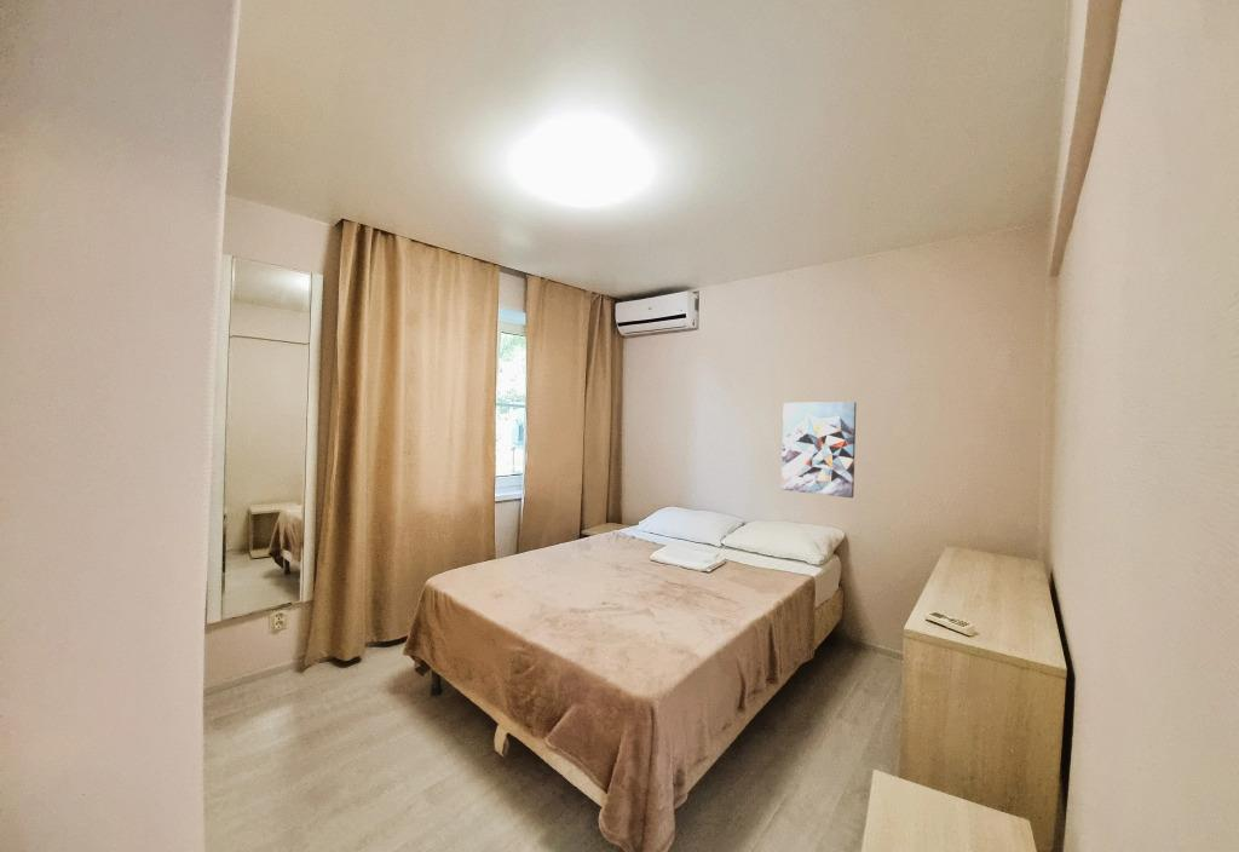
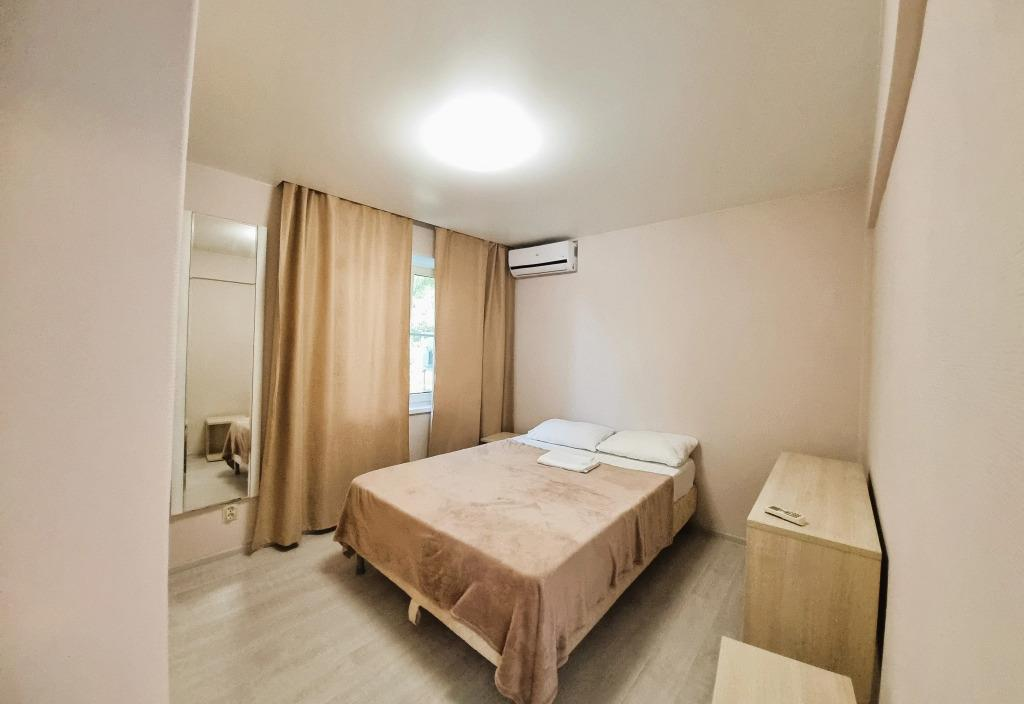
- wall art (817, 448)
